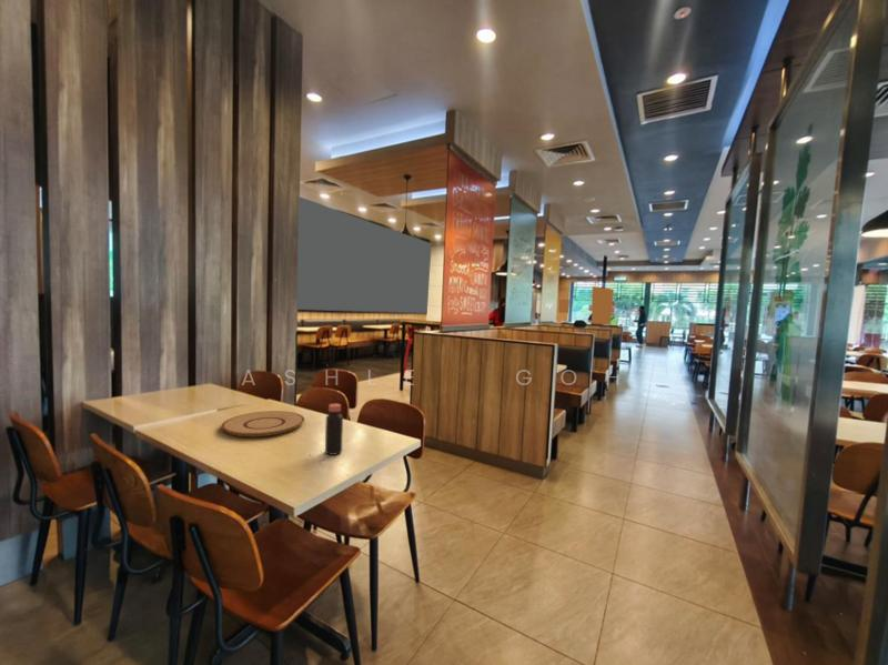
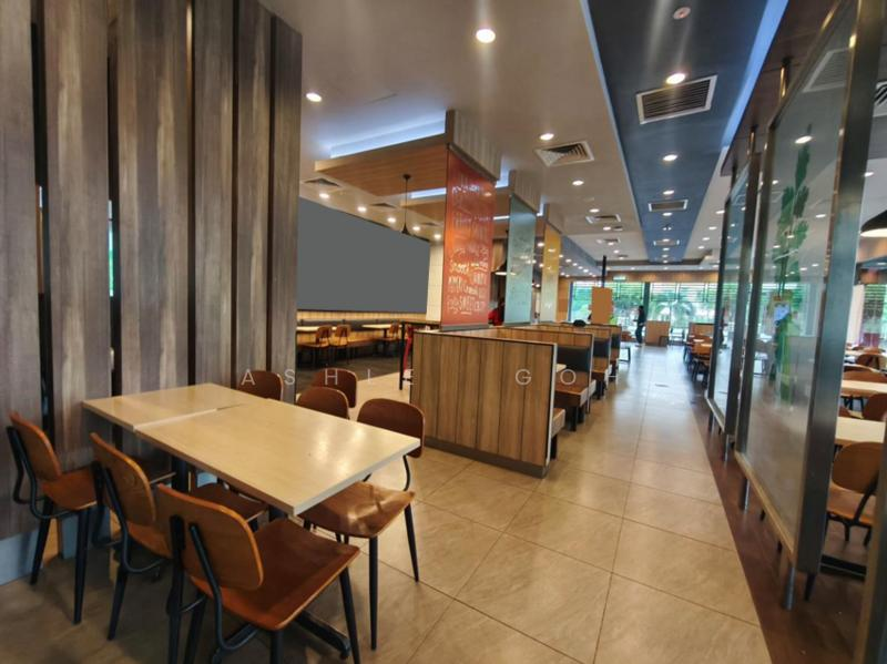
- plate (264, 423)
- bottle (334, 429)
